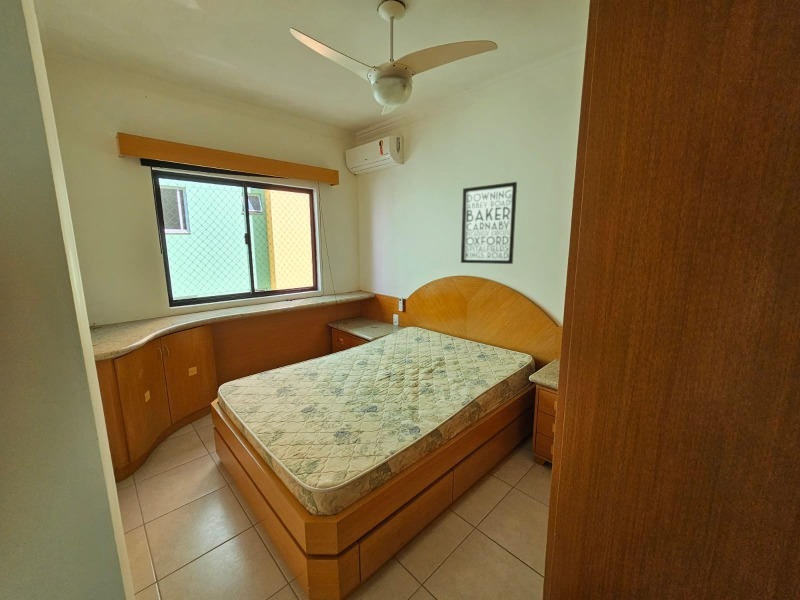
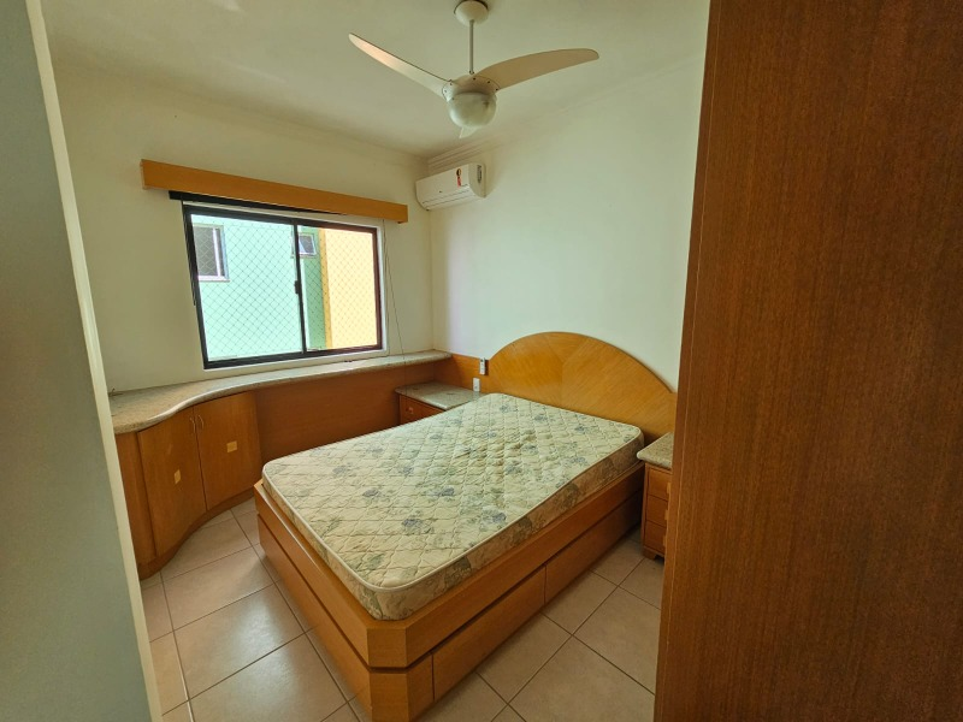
- wall art (487, 225)
